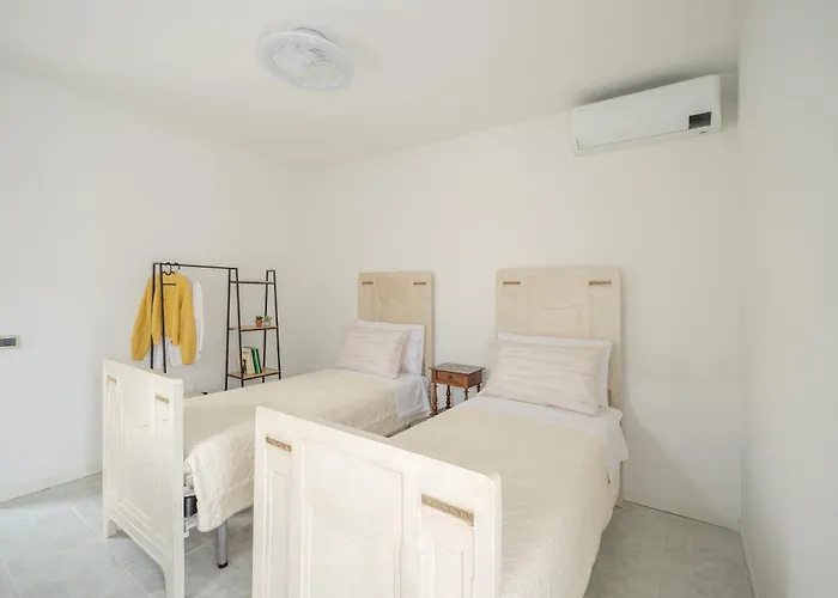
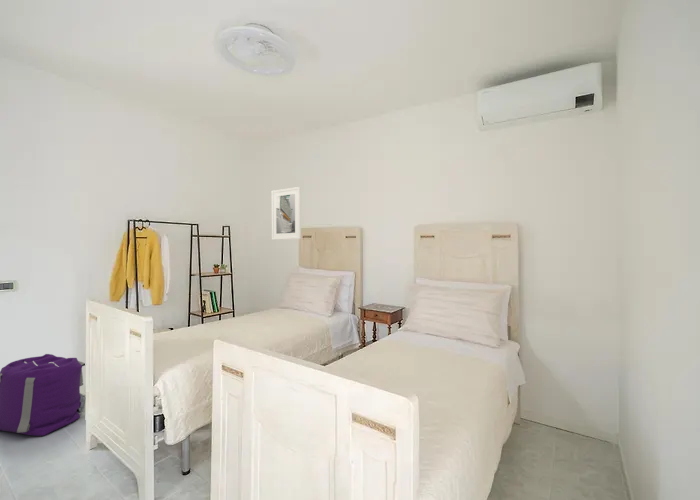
+ backpack (39, 391)
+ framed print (285, 214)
